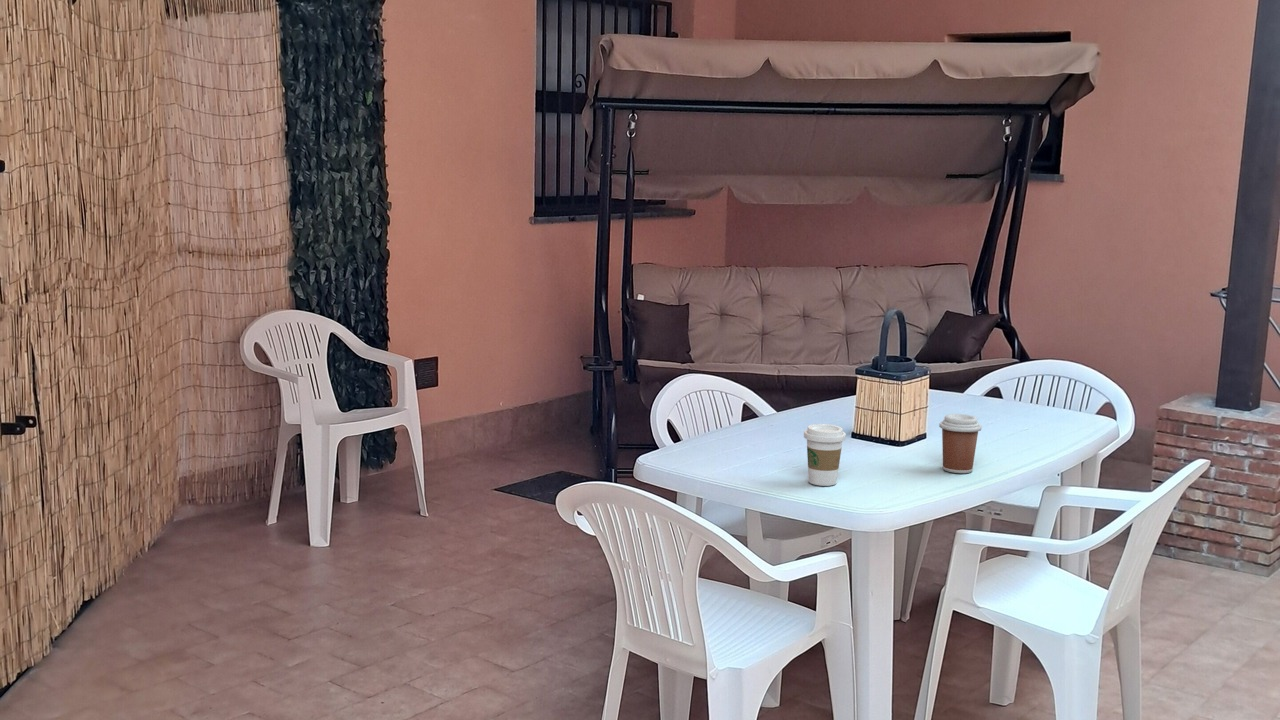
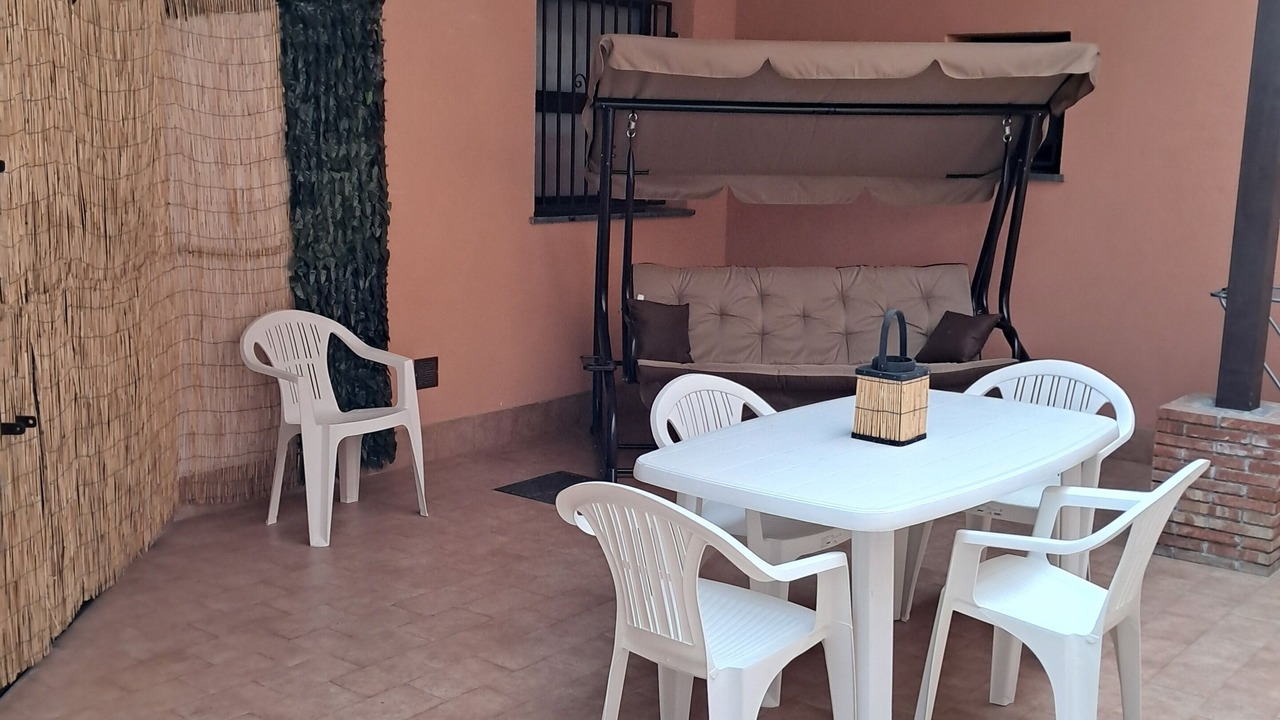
- coffee cup (959, 443)
- coffee cup (823, 455)
